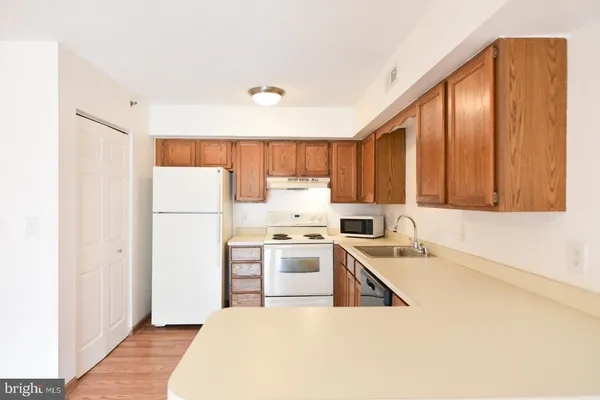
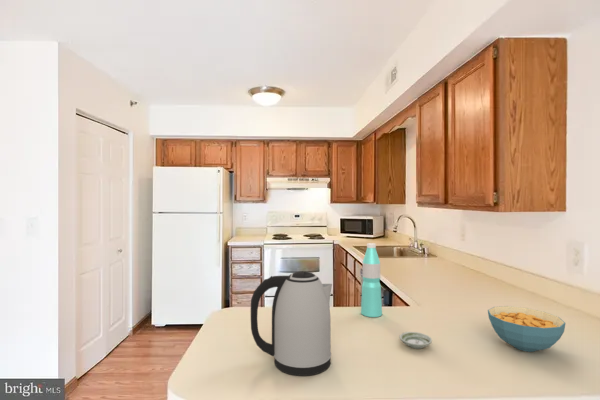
+ saucer (415, 341)
+ cereal bowl (524, 331)
+ kettle (291, 316)
+ water bottle (371, 278)
